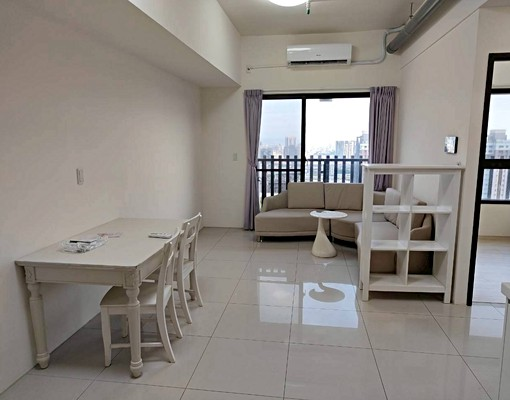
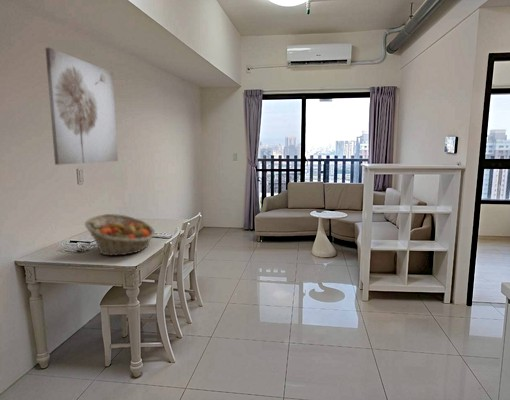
+ wall art (87, 113)
+ fruit basket (121, 232)
